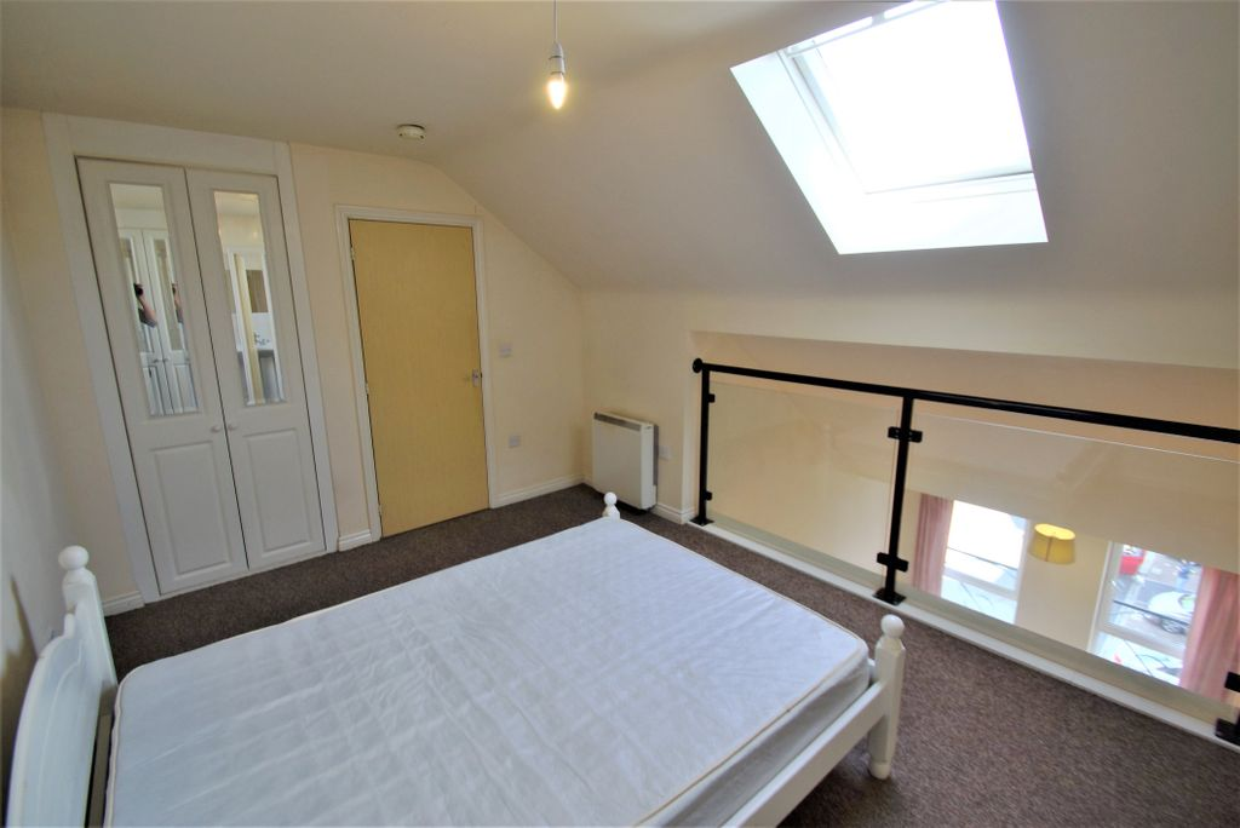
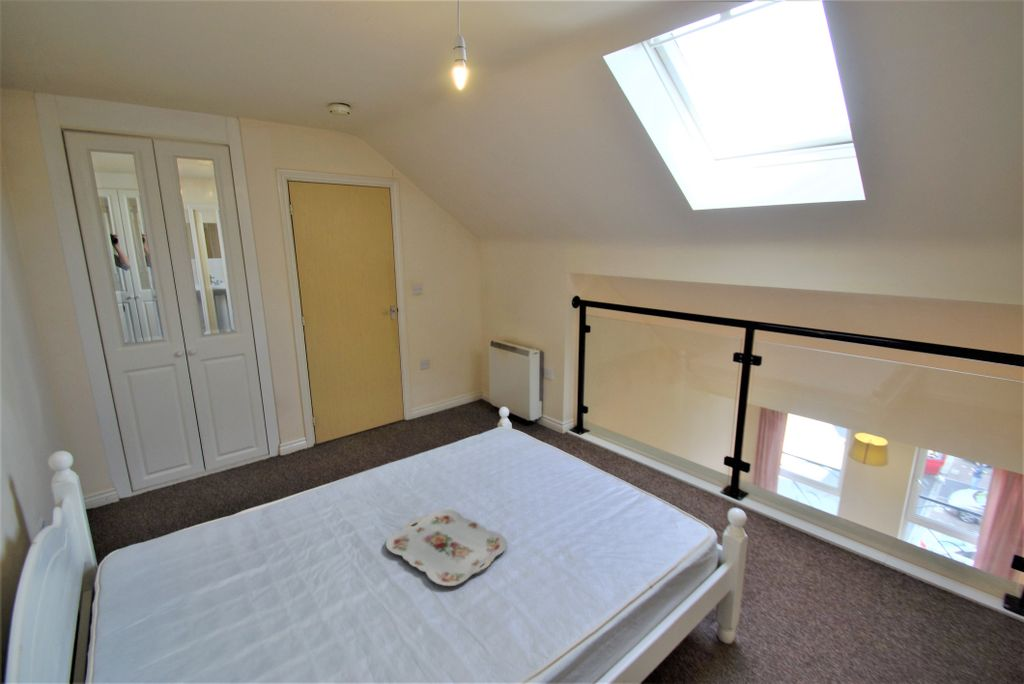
+ serving tray (446, 543)
